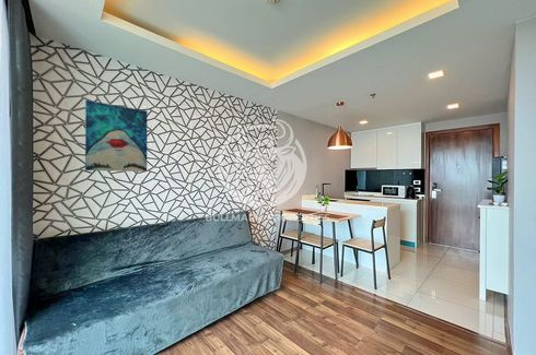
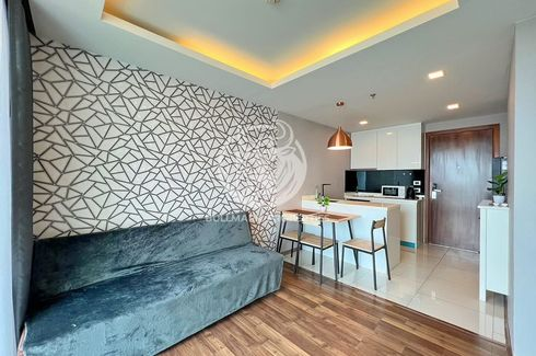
- wall art (118, 138)
